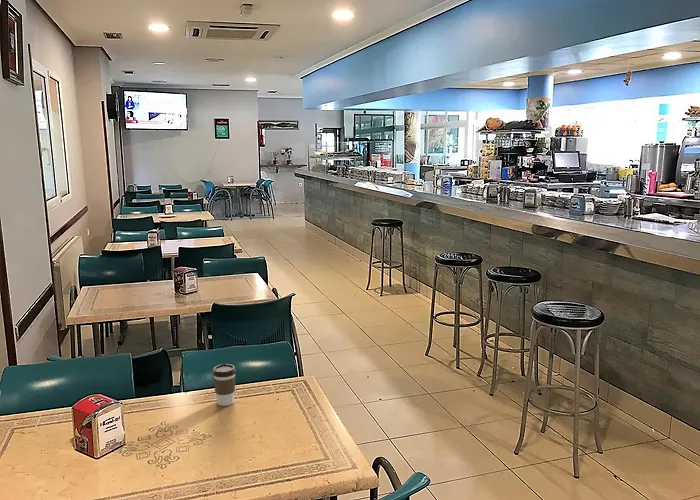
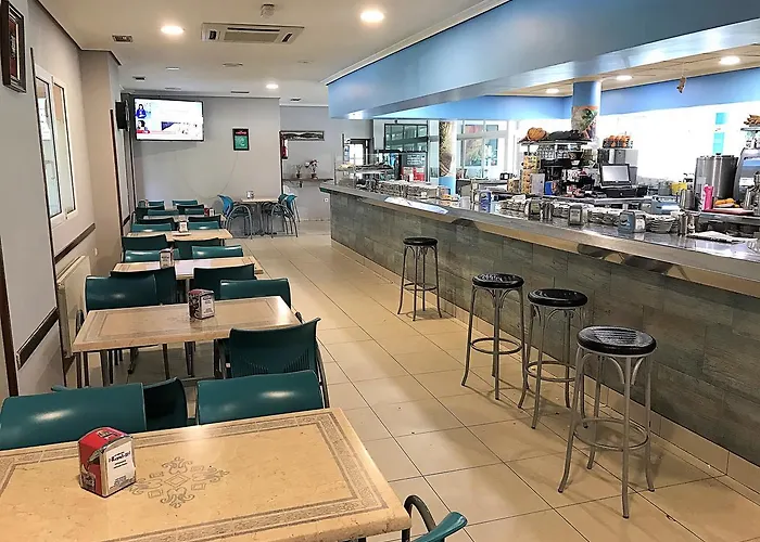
- coffee cup (224, 385)
